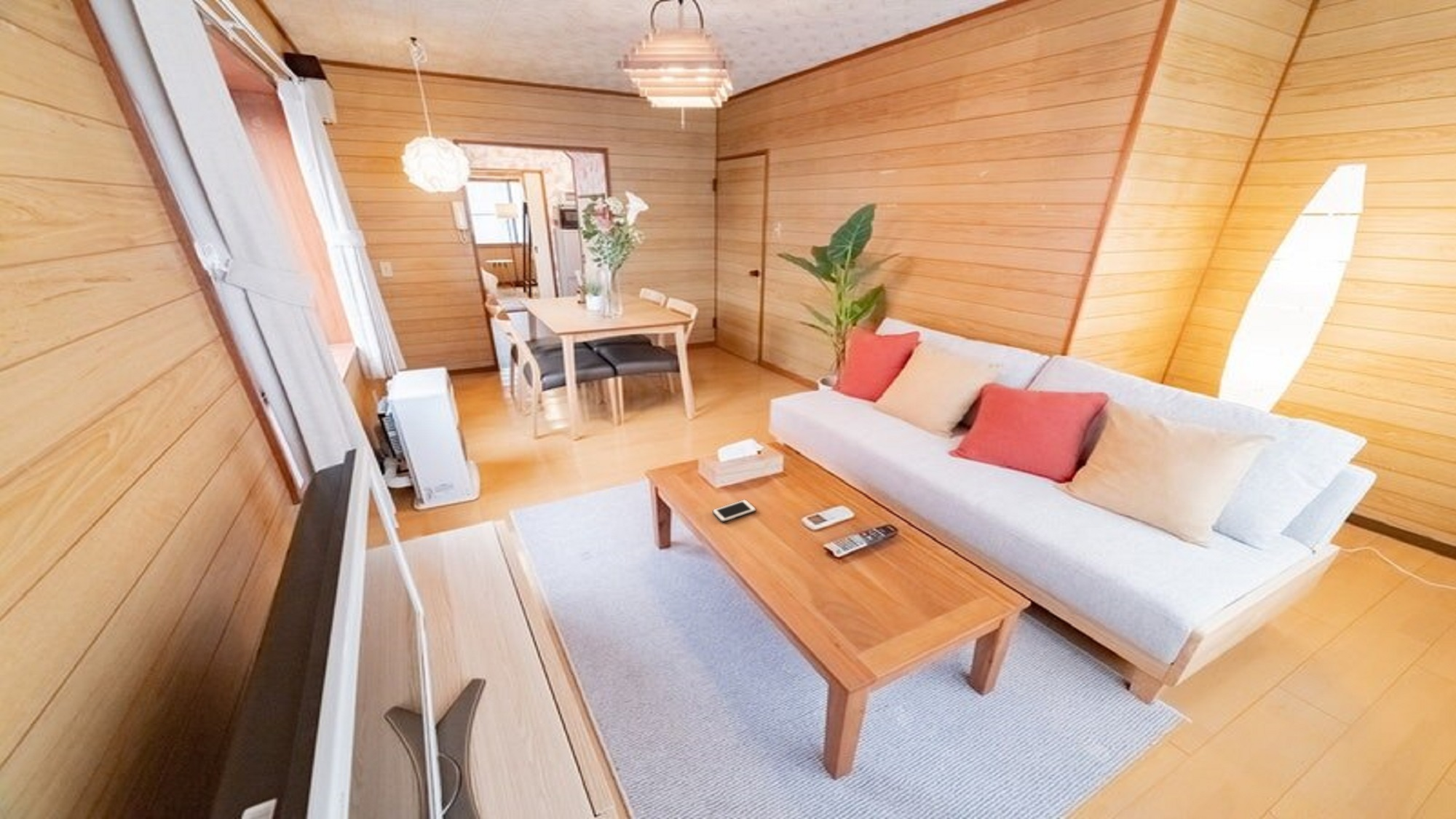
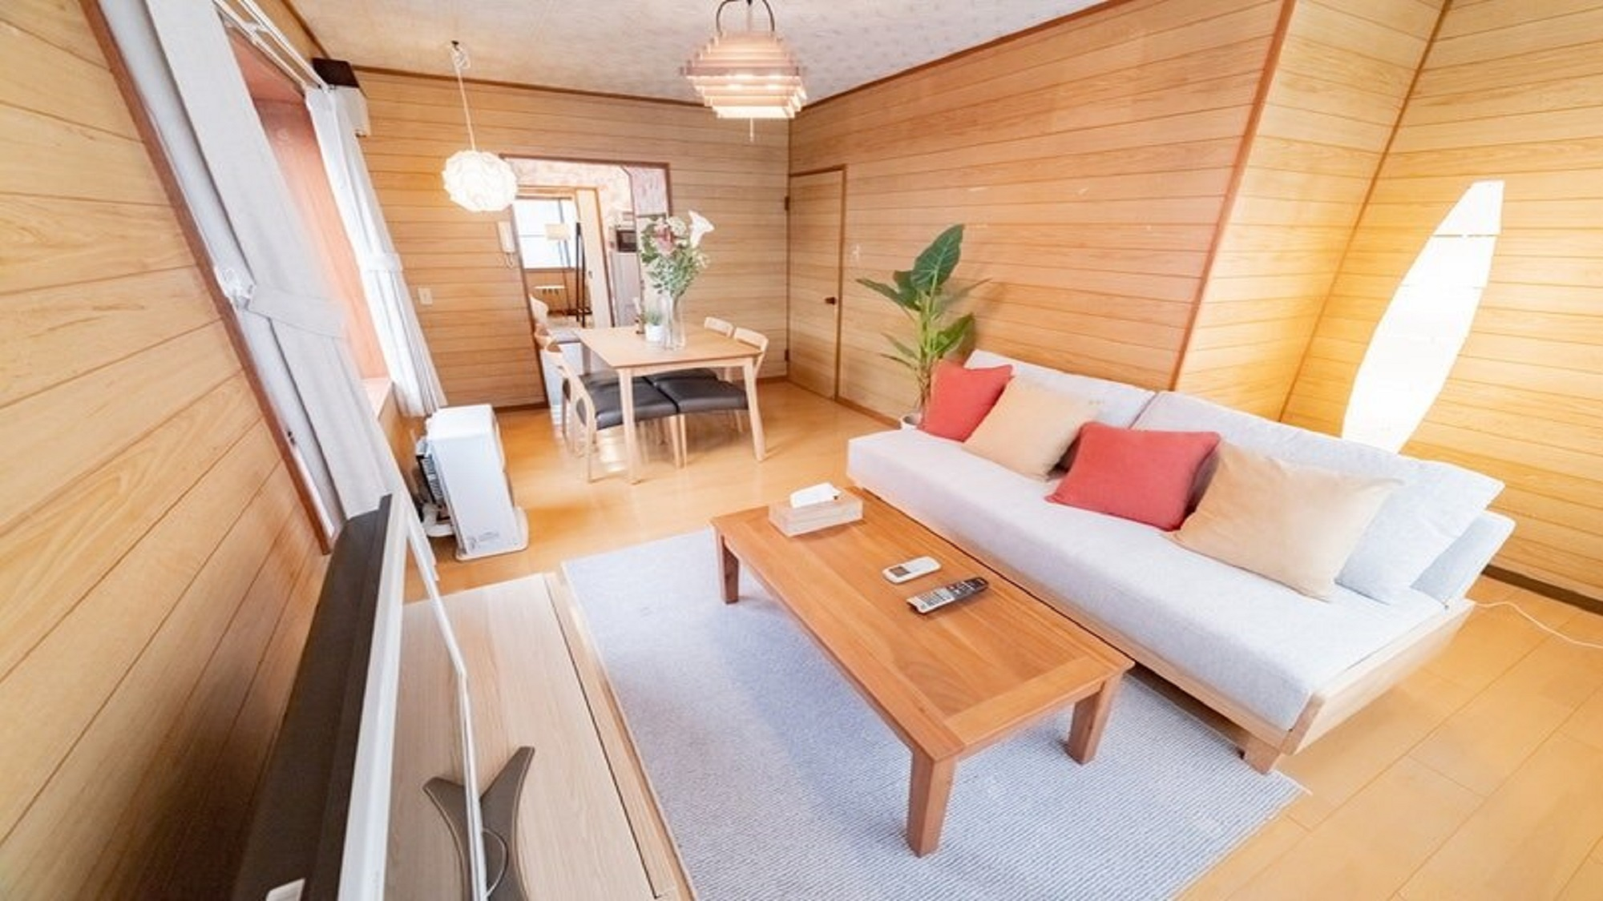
- cell phone (734, 510)
